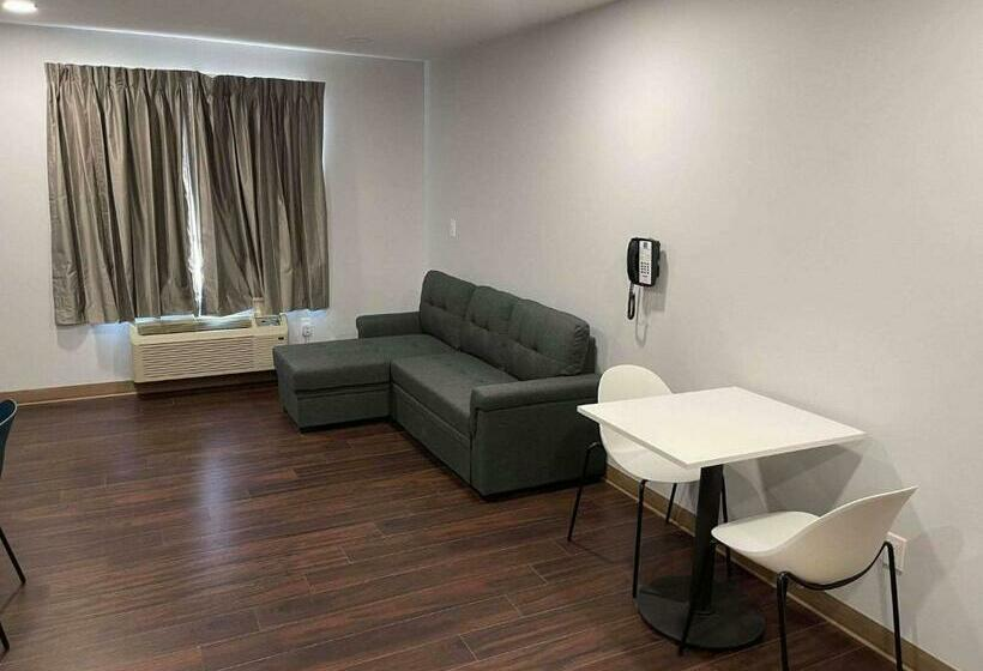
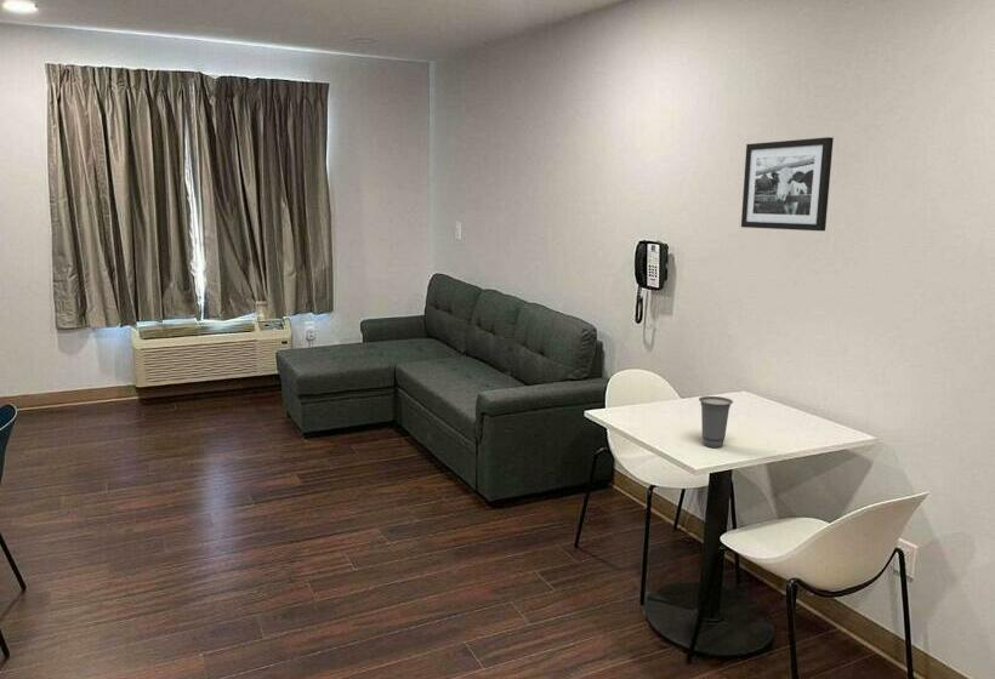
+ picture frame (784, 184)
+ cup (713, 422)
